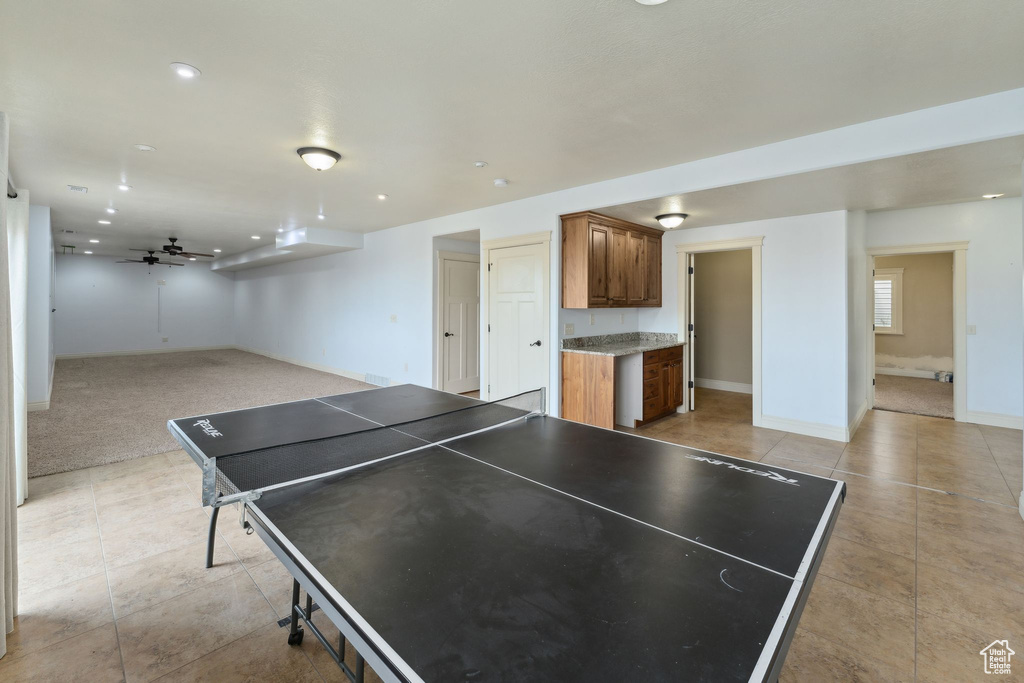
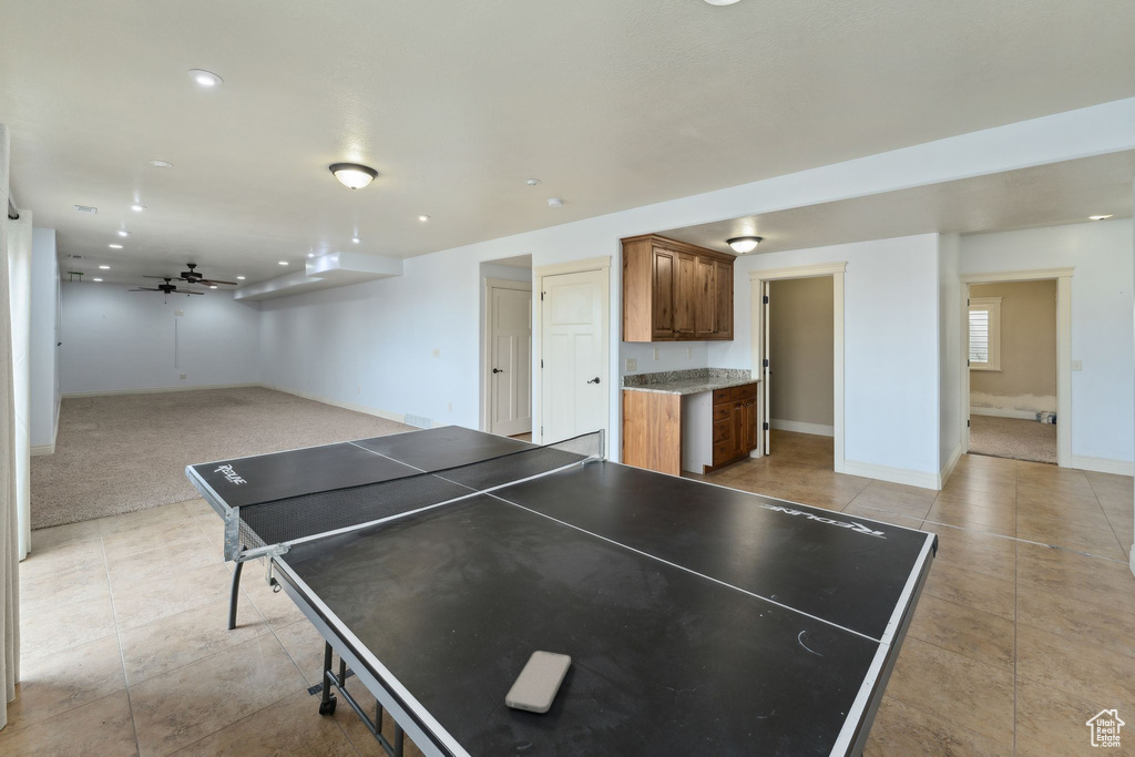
+ smartphone (540, 678)
